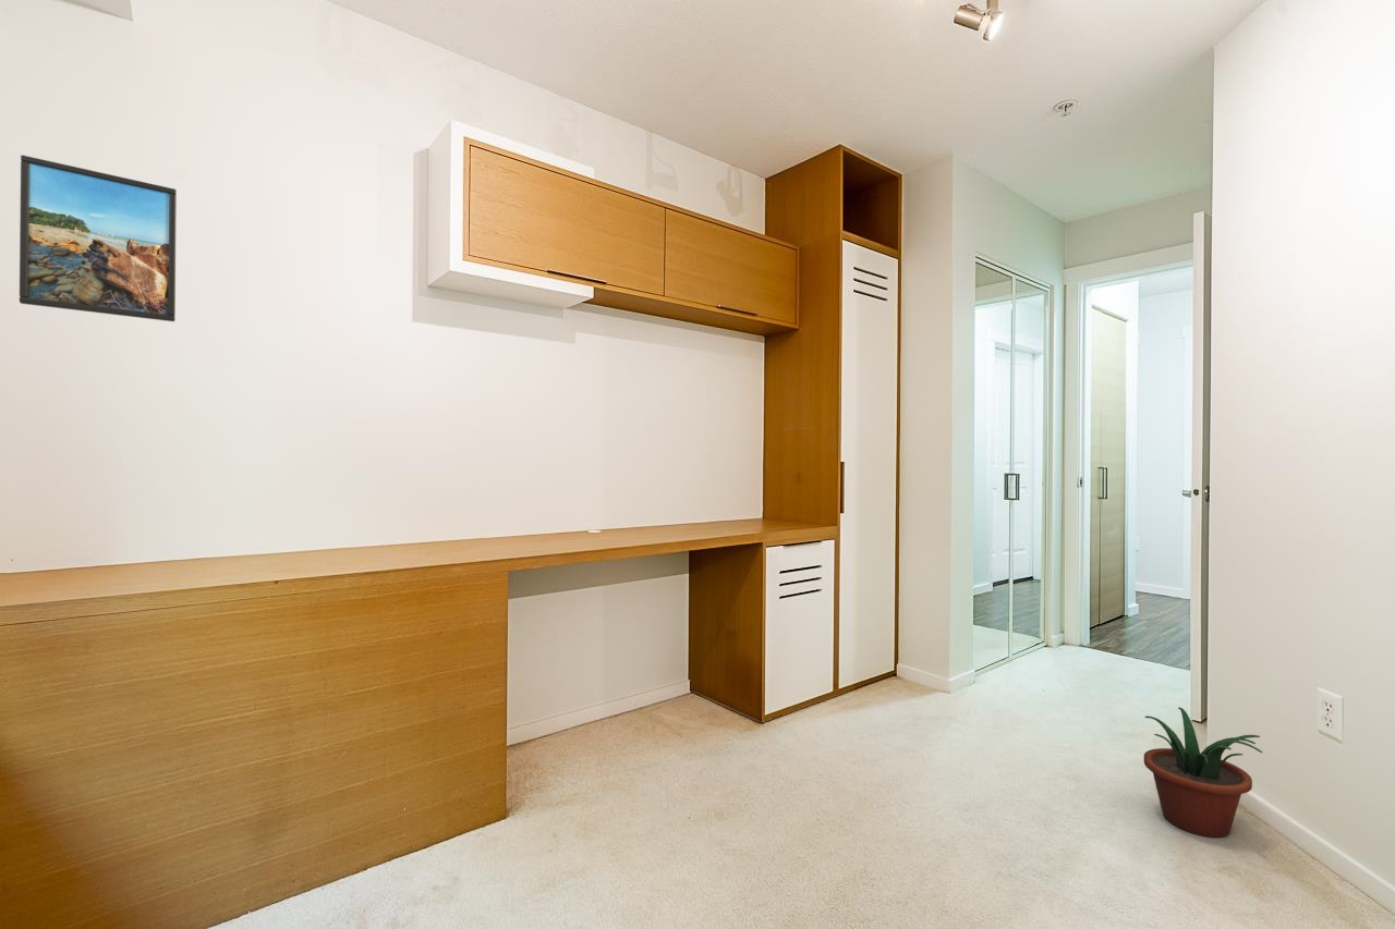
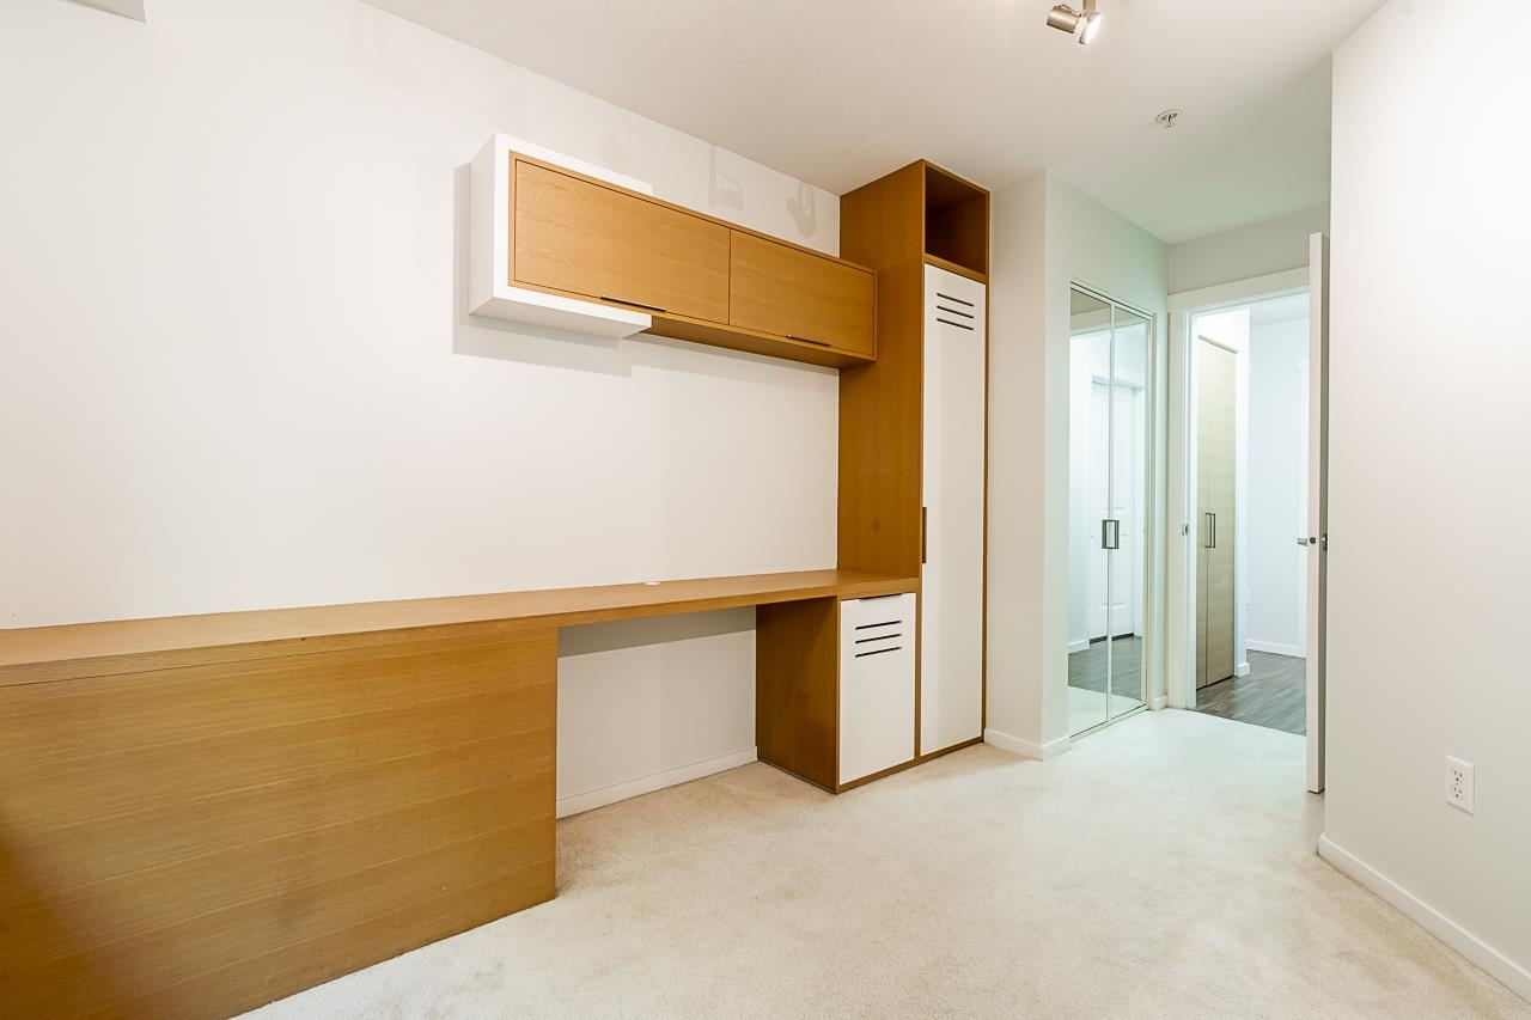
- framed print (102, 243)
- potted plant (1203, 772)
